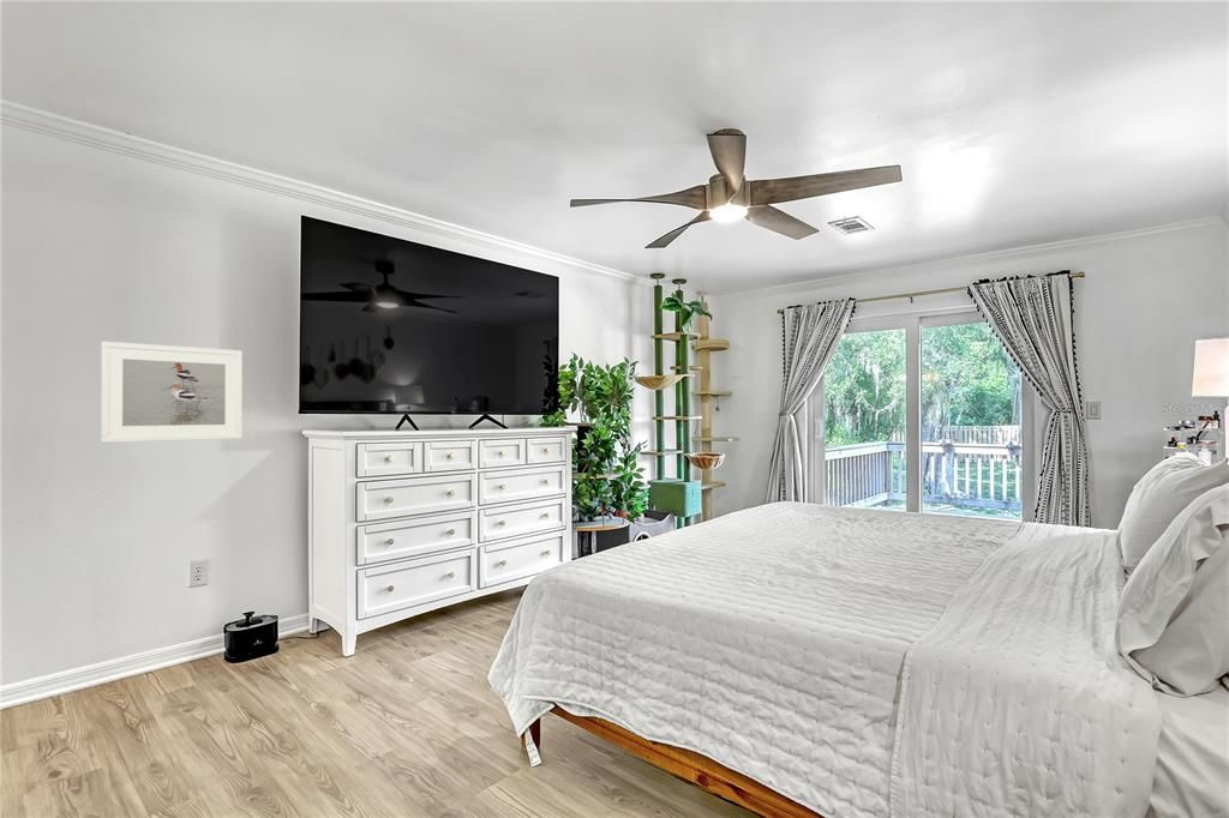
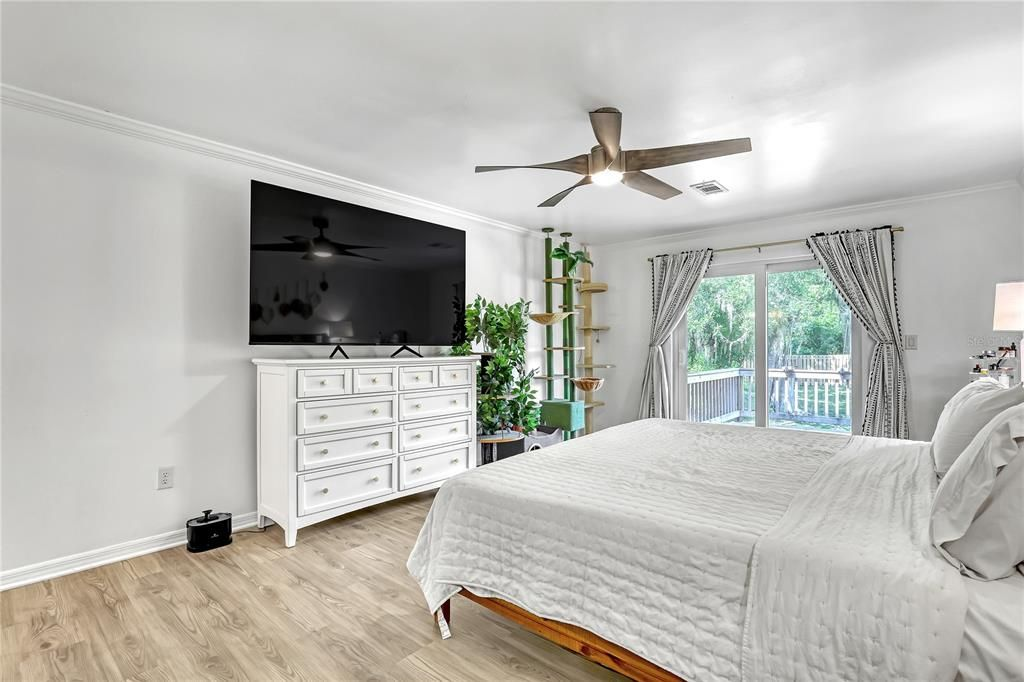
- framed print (175, 393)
